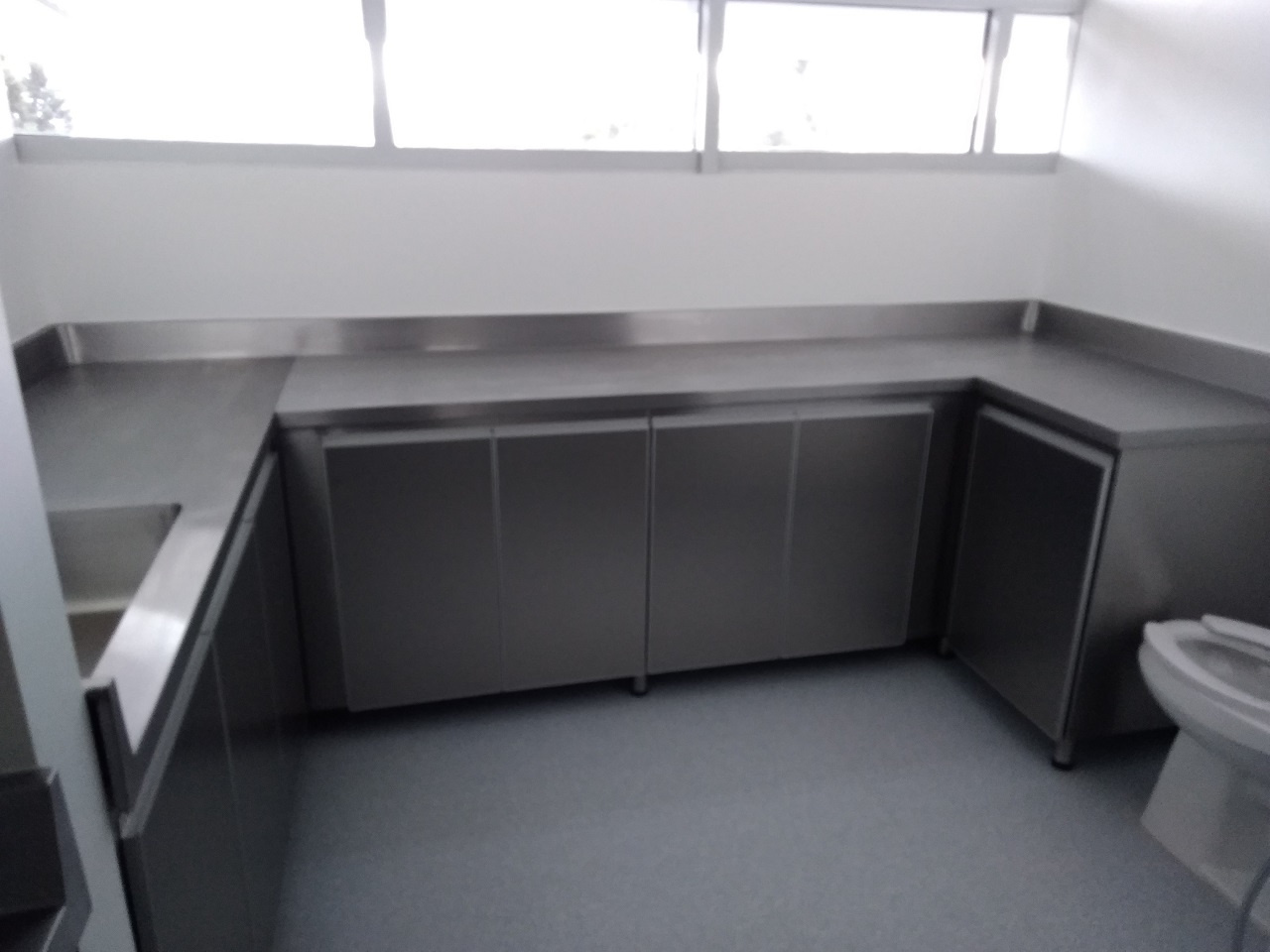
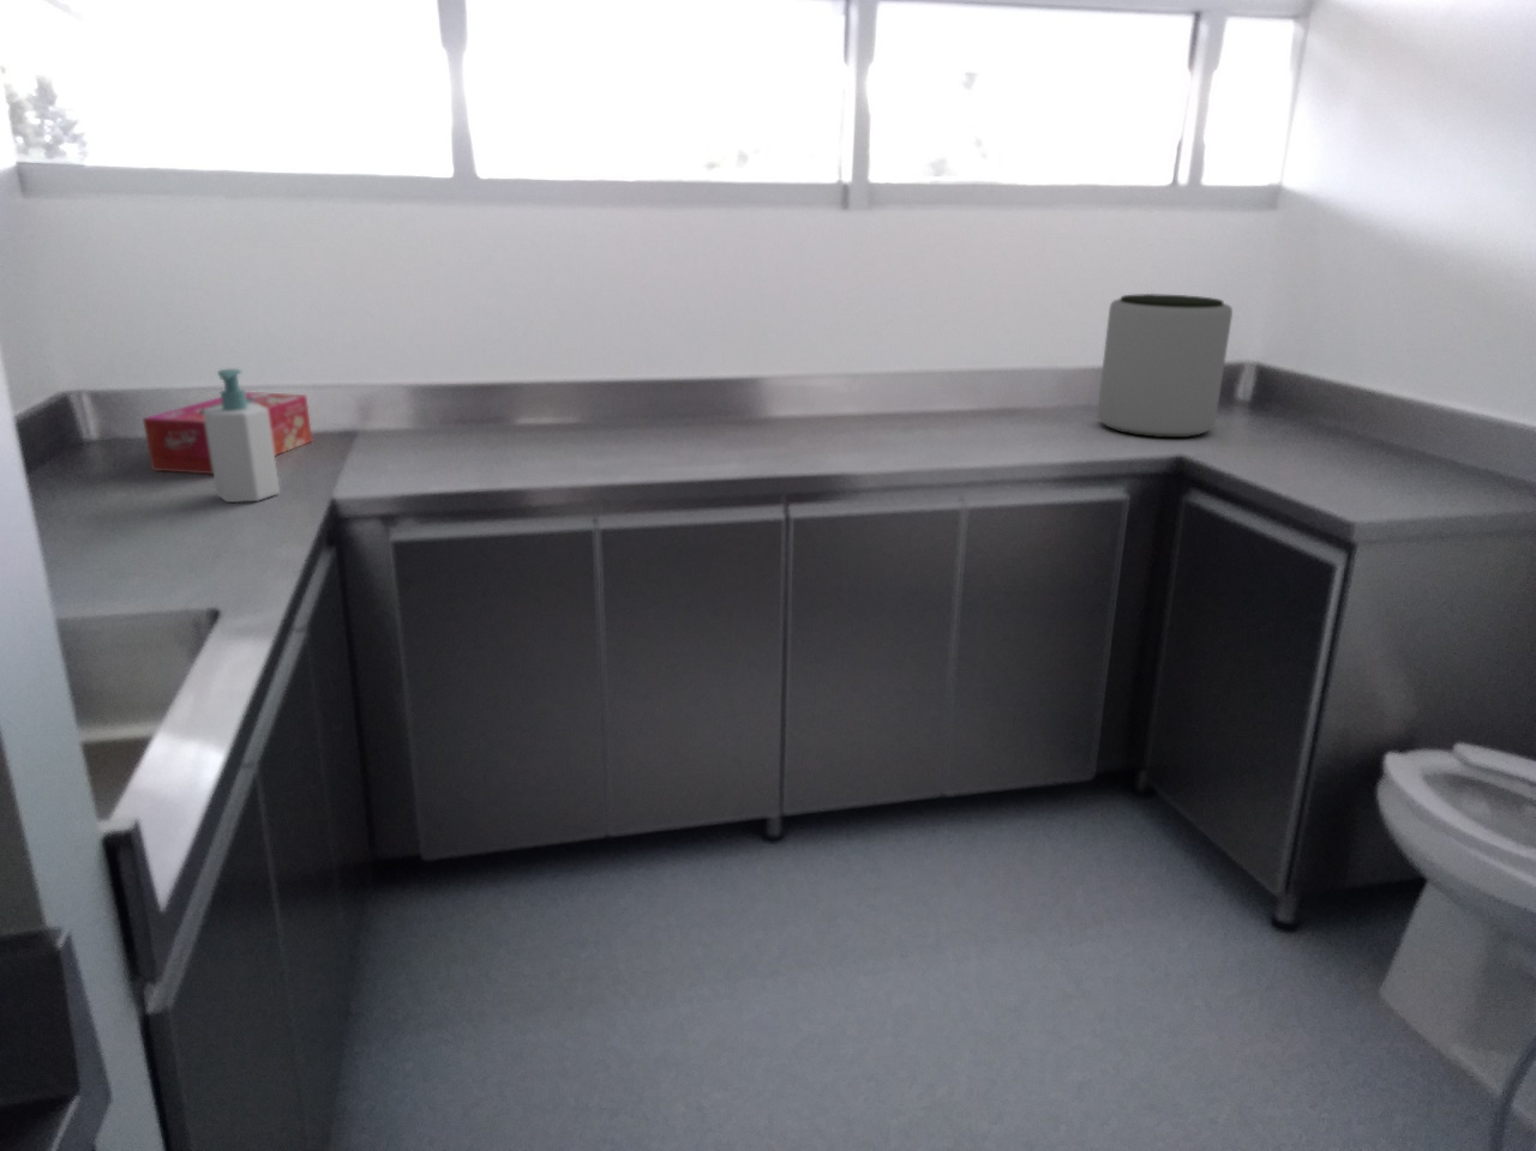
+ soap bottle (238, 433)
+ plant pot (1161, 364)
+ tissue box (207, 434)
